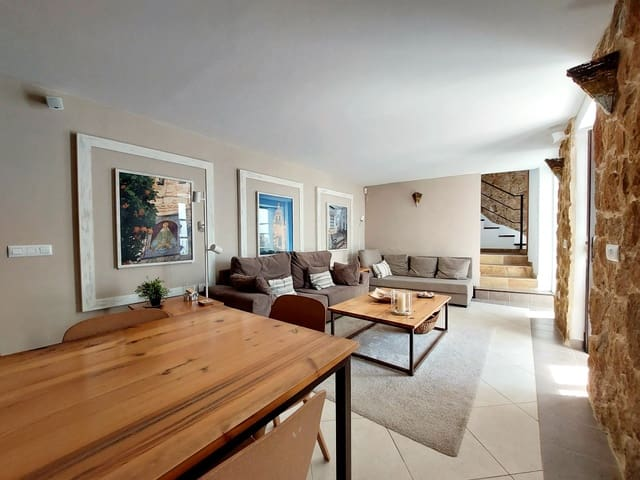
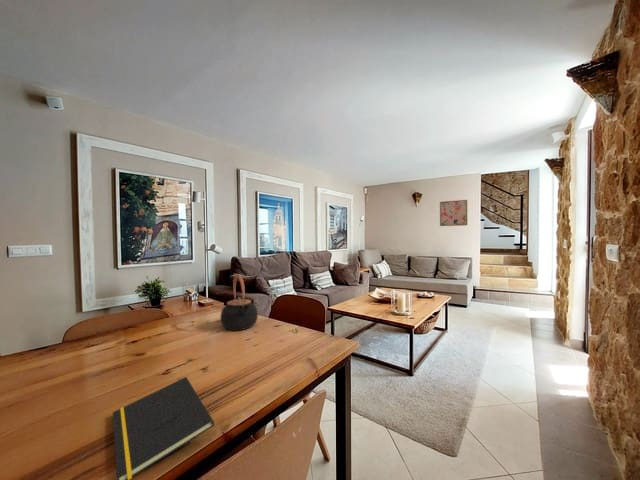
+ teapot (240, 300)
+ wall art (453, 213)
+ notepad (160, 418)
